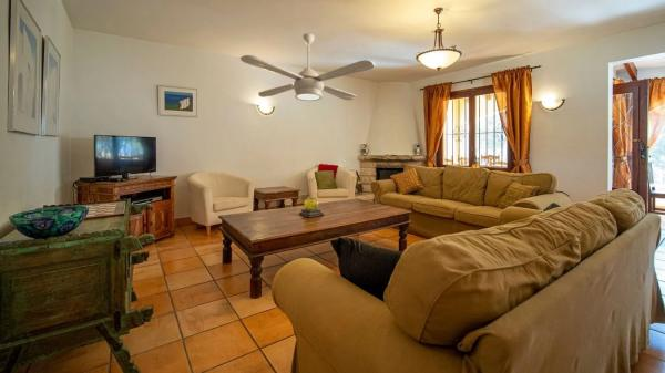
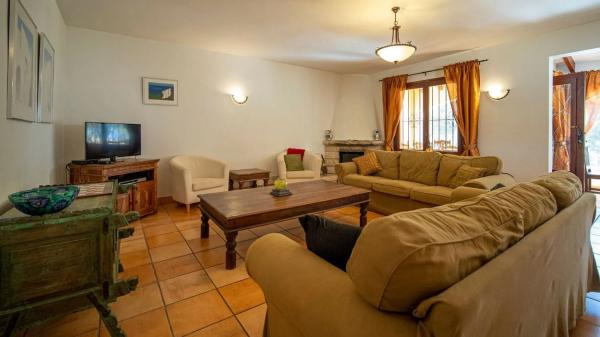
- ceiling fan (308, 66)
